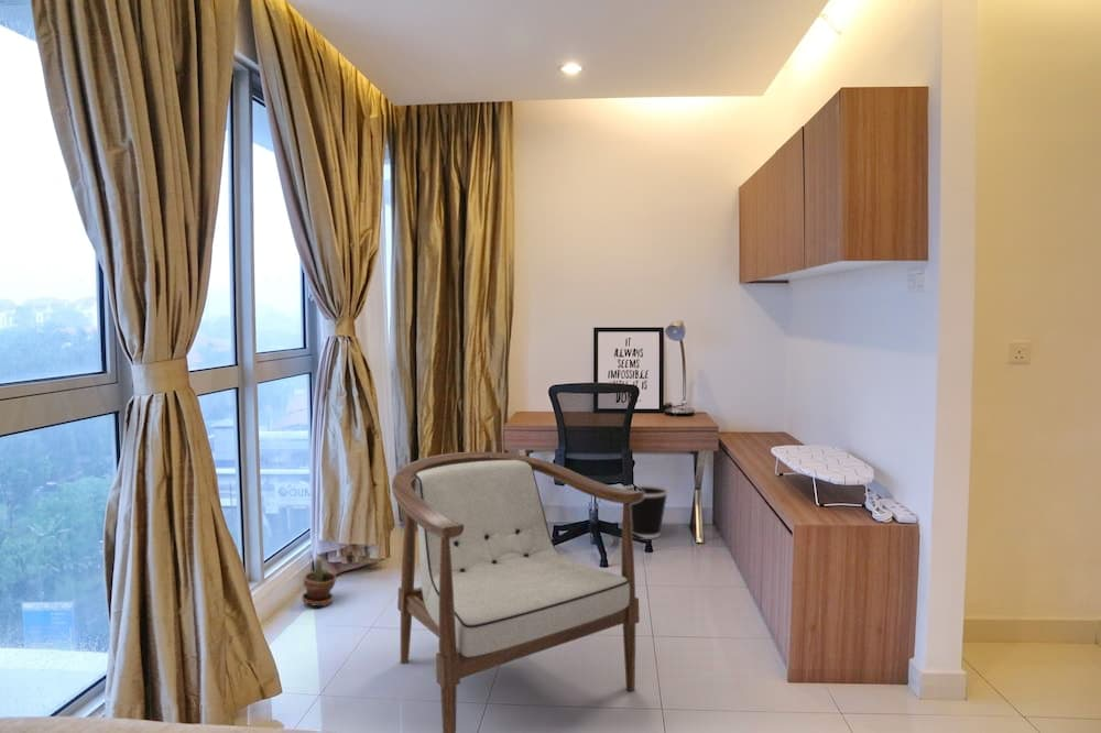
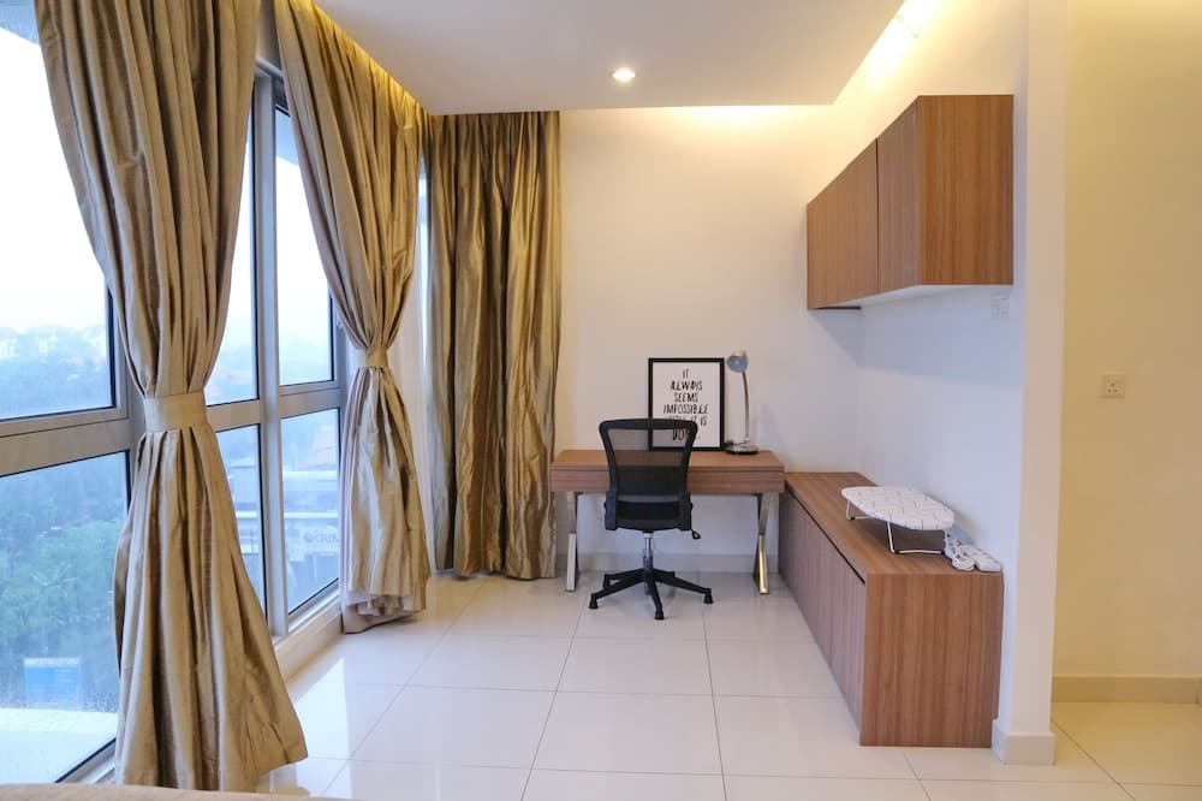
- wastebasket (644, 512)
- armchair (499, 576)
- potted plant (318, 578)
